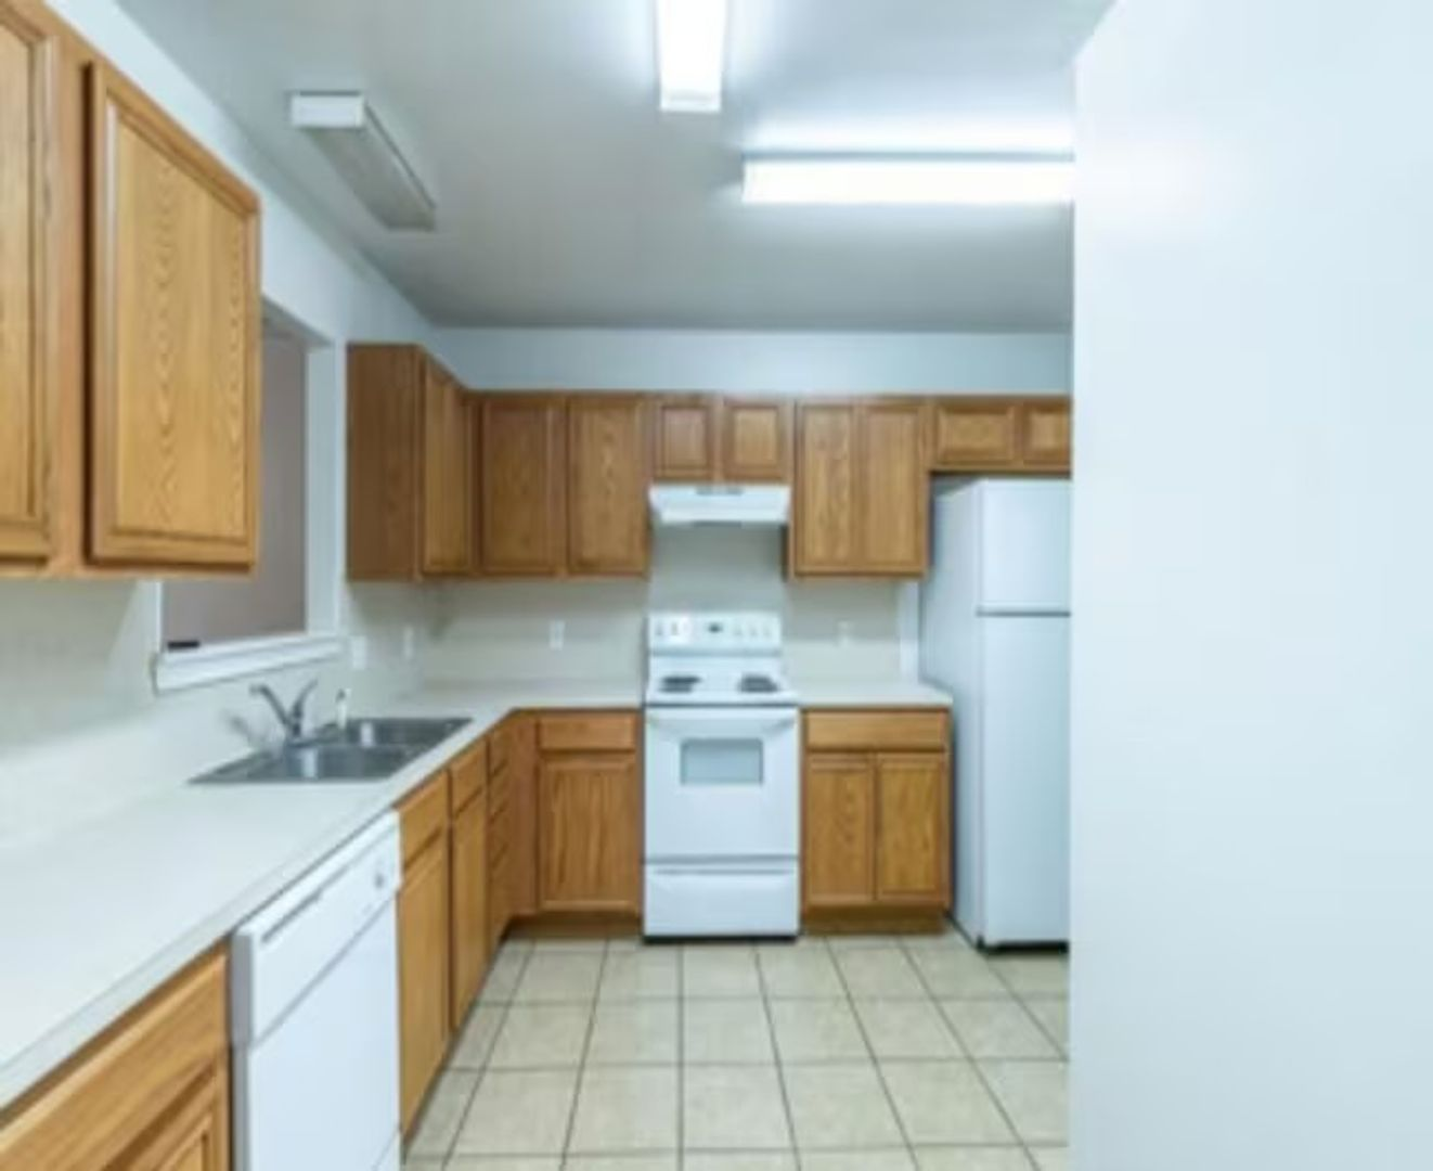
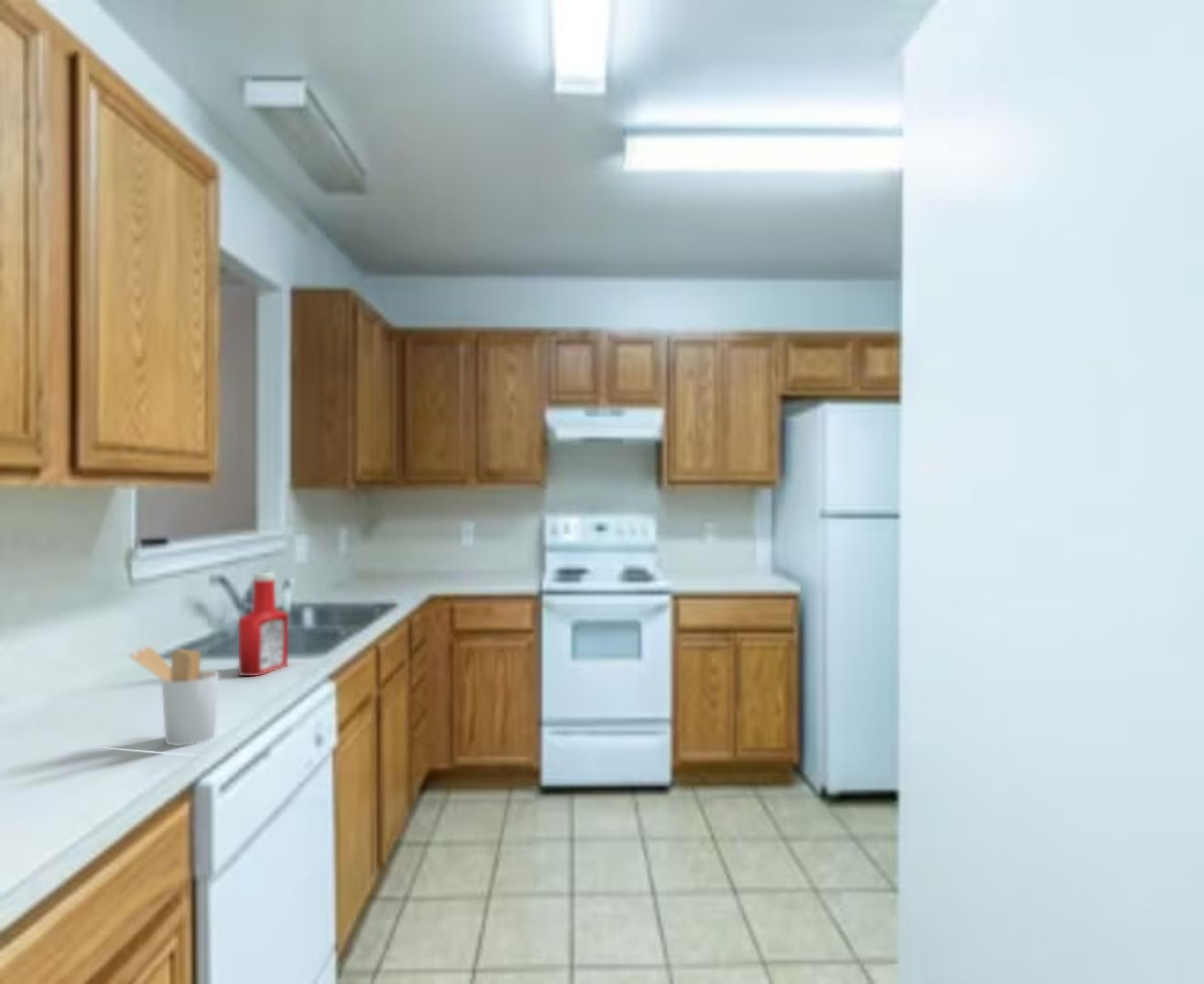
+ utensil holder (175, 692)
+ soap bottle (263, 621)
